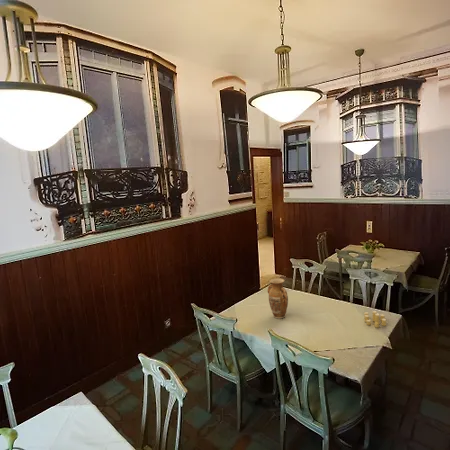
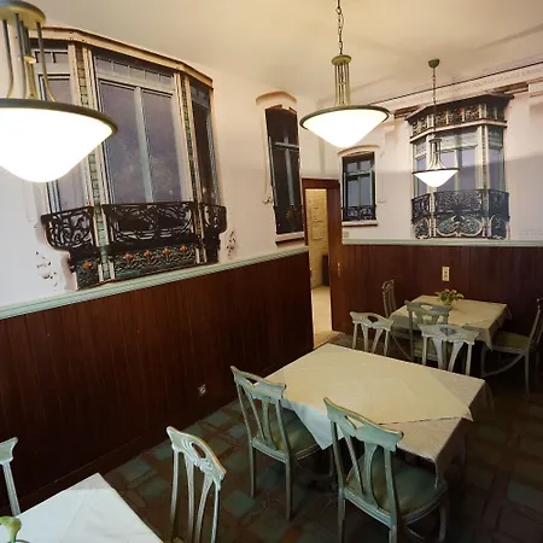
- candle (375, 317)
- vase (278, 298)
